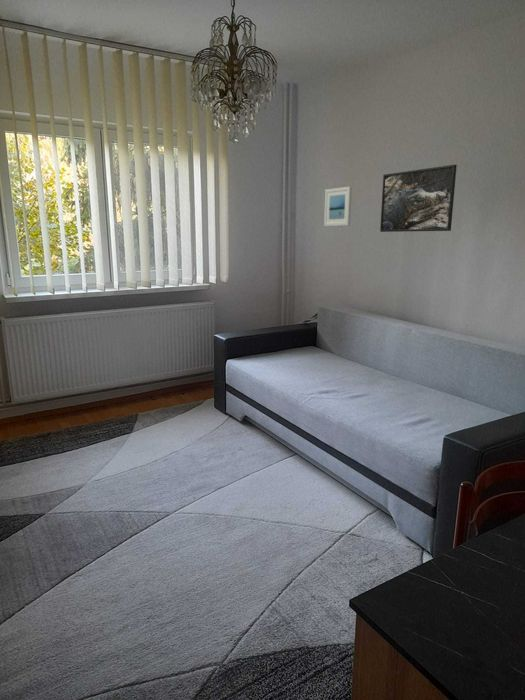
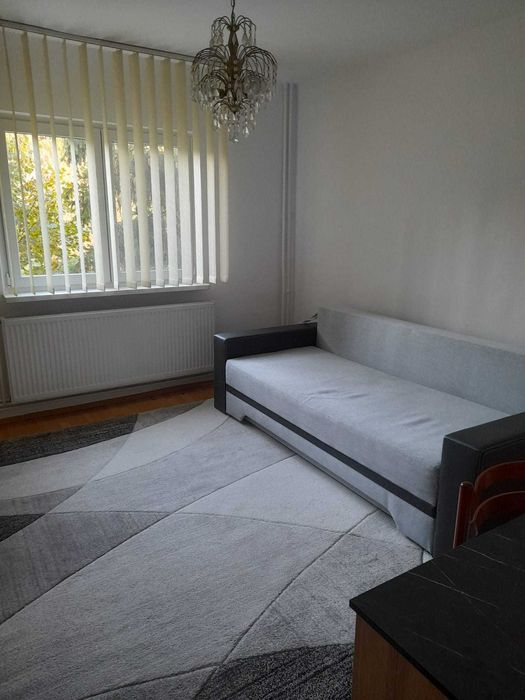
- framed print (415, 201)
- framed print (337, 207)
